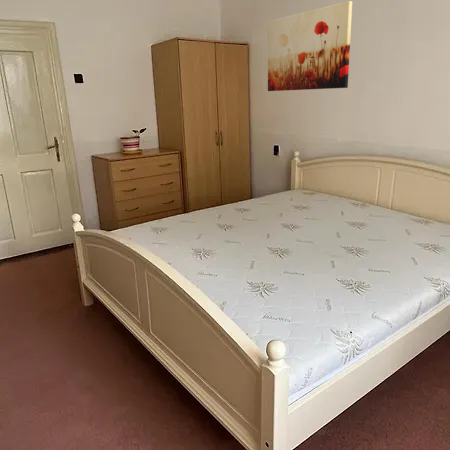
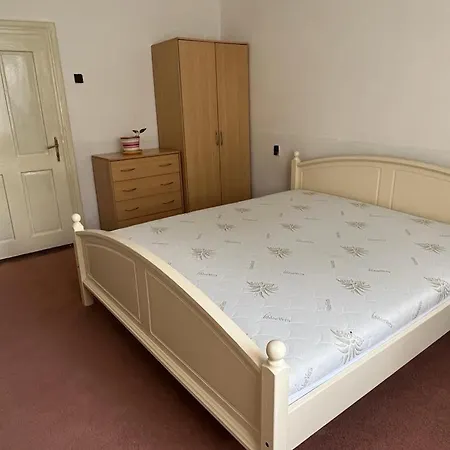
- wall art (304, 52)
